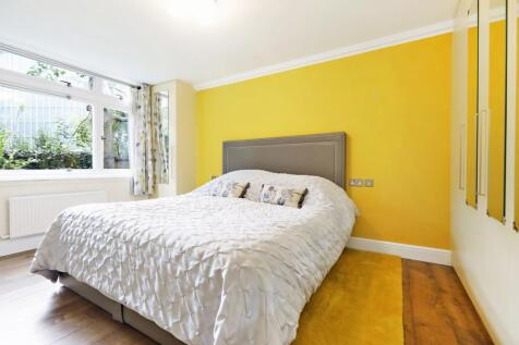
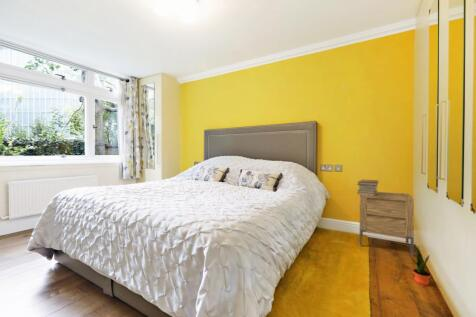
+ potted plant (419, 265)
+ book stack (368, 187)
+ nightstand (384, 219)
